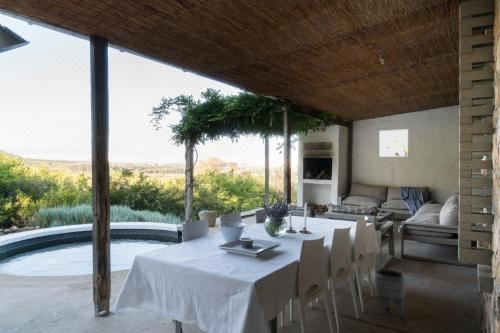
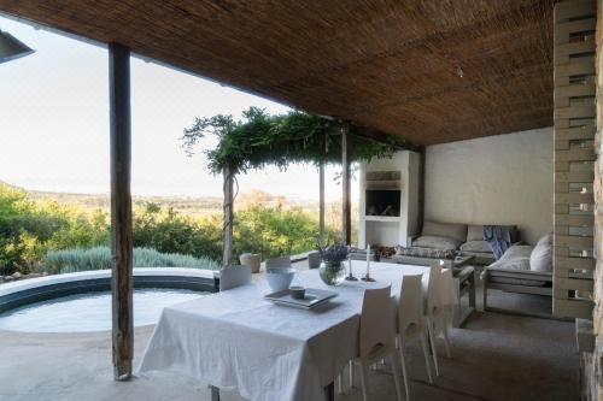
- planter (389, 293)
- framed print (393, 143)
